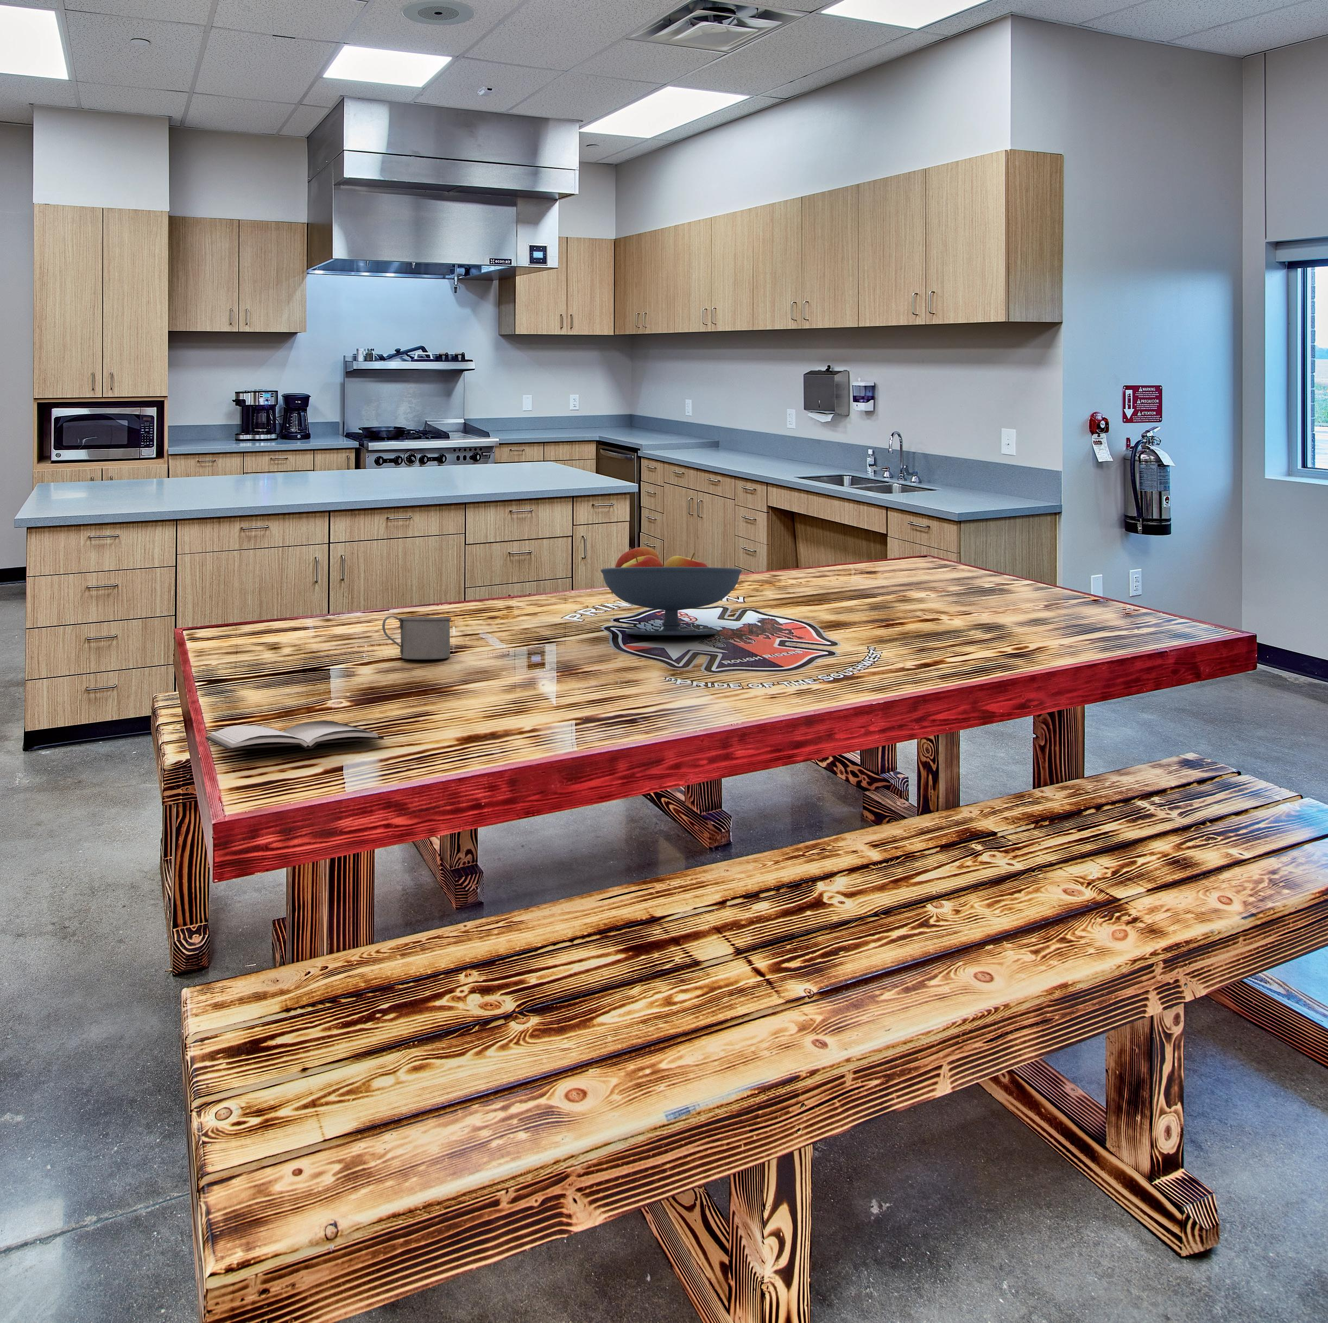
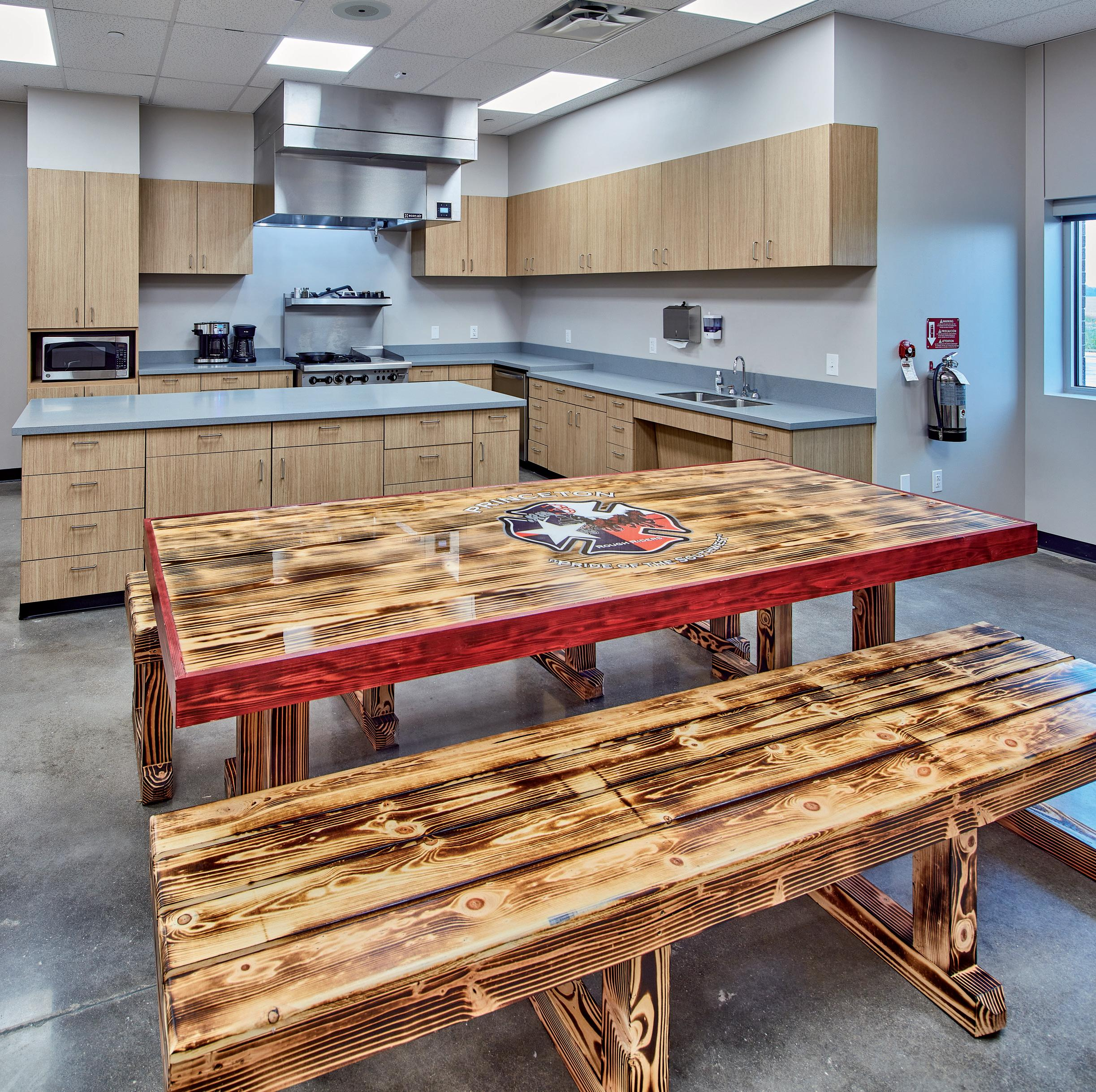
- book (294, 735)
- mug (420, 637)
- fruit bowl (671, 590)
